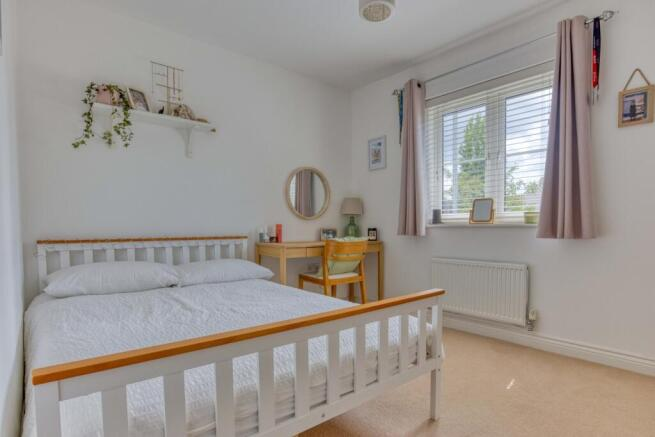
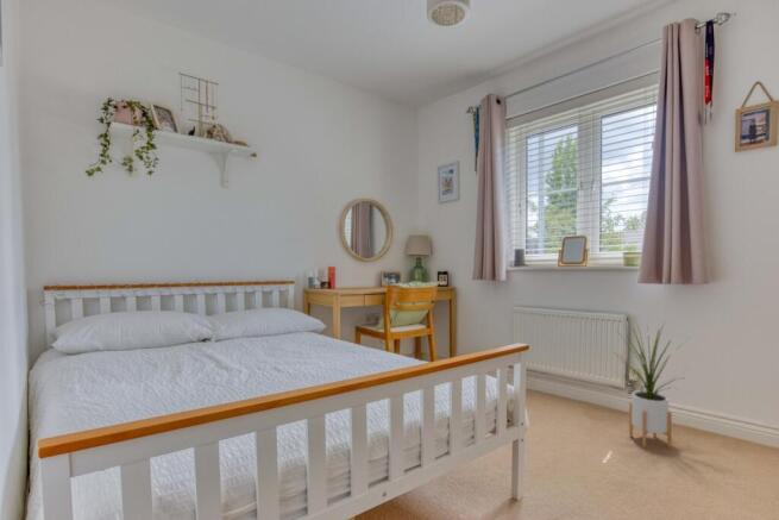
+ house plant (652, 381)
